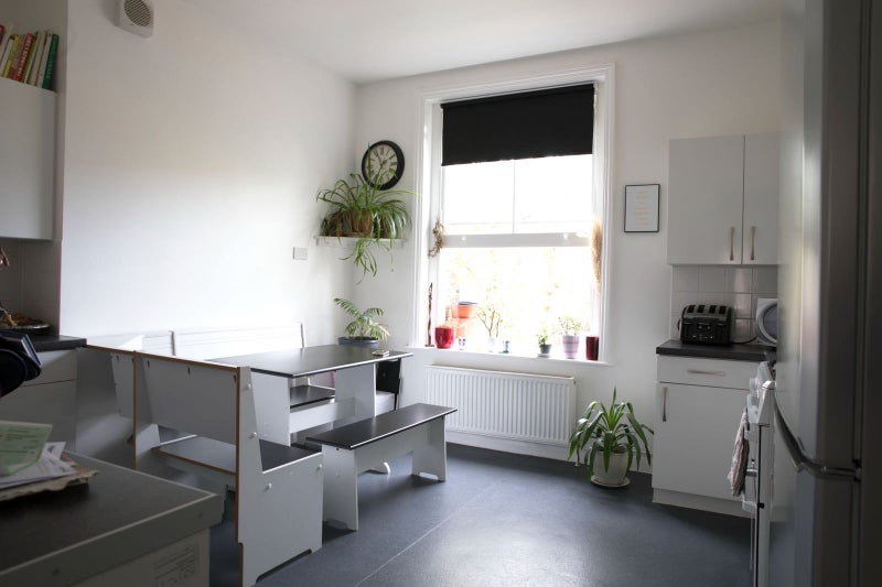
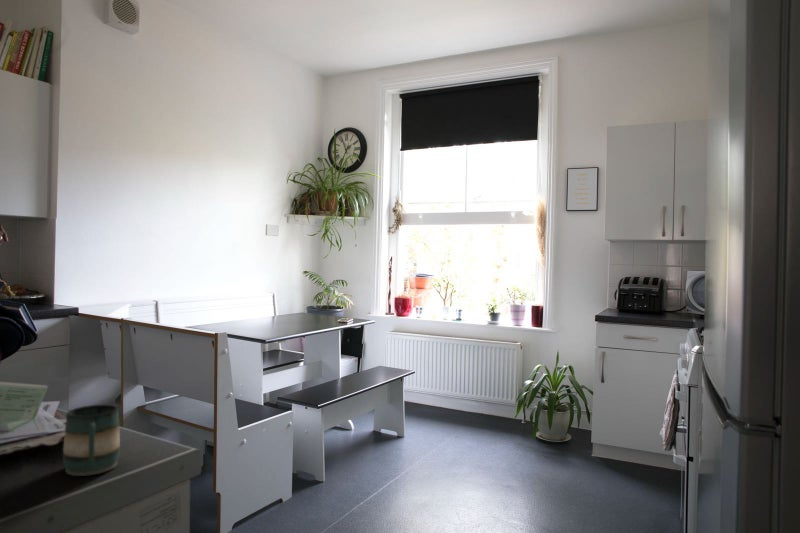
+ mug (92, 442)
